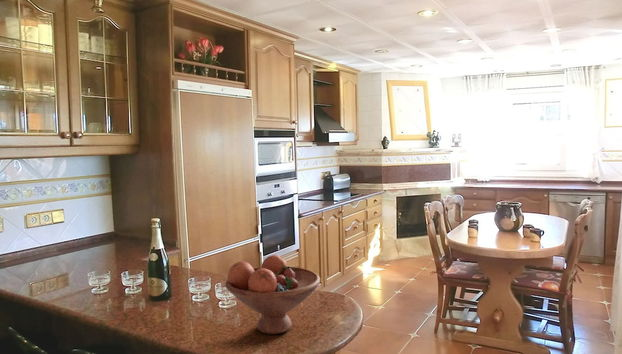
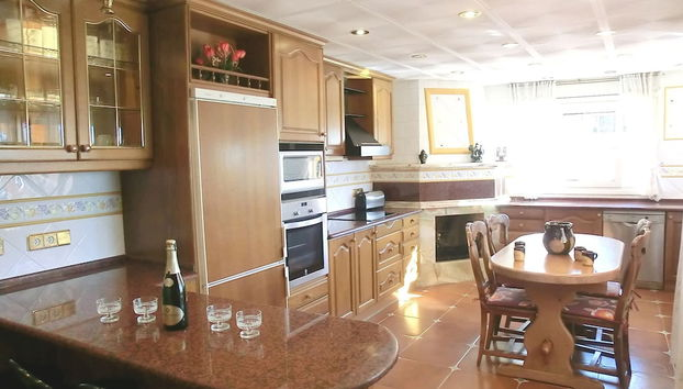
- fruit bowl (273, 293)
